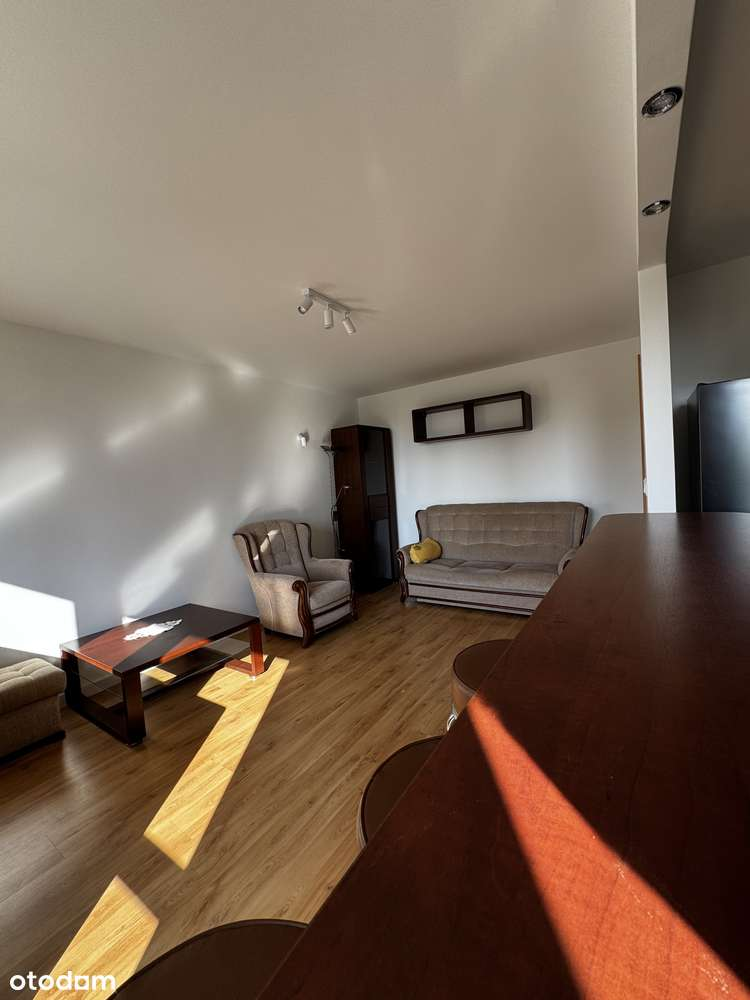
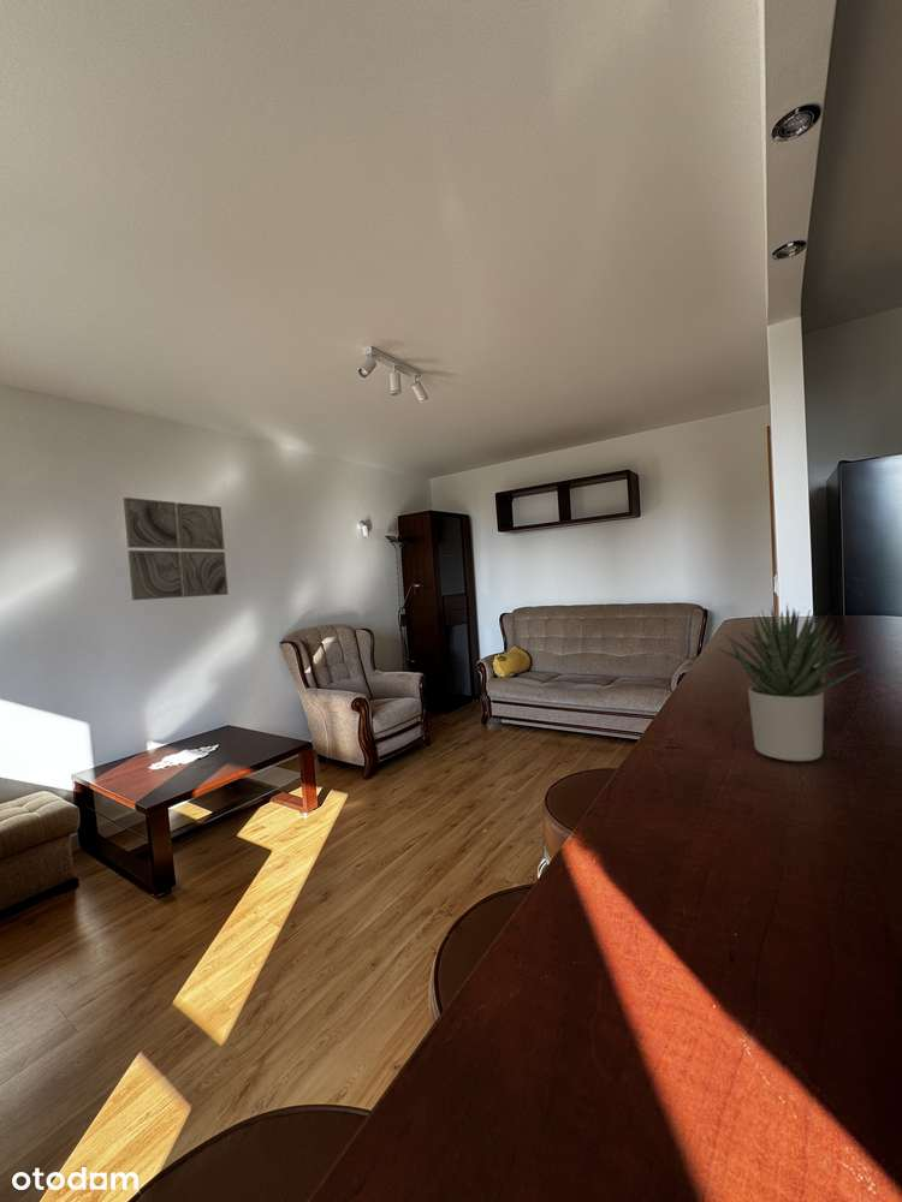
+ succulent plant (790, 667)
+ wall art (180, 548)
